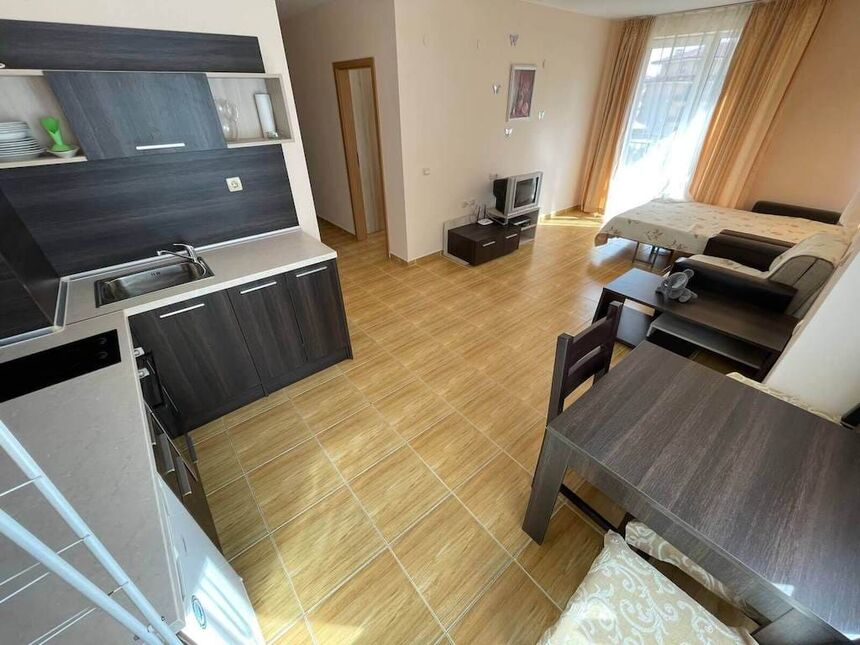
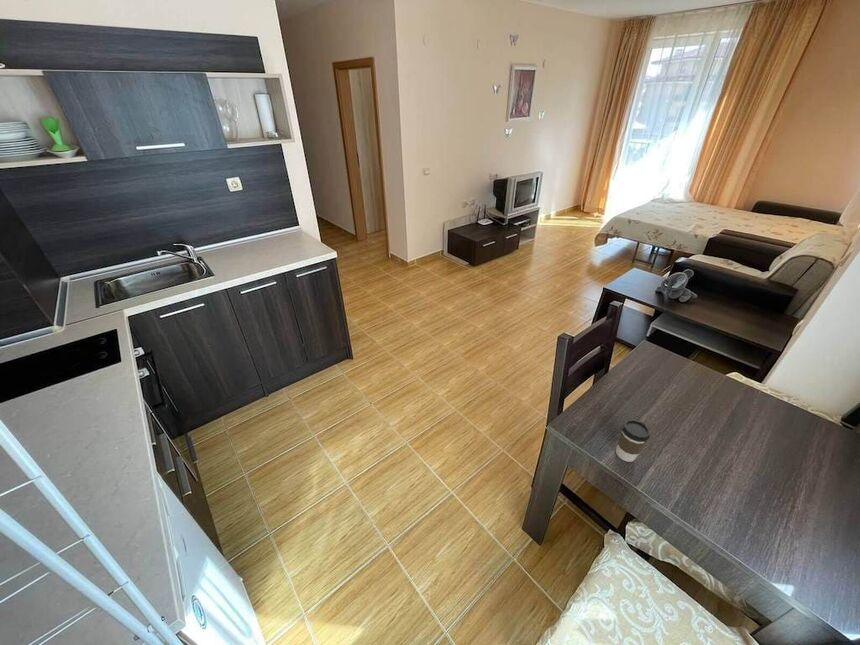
+ coffee cup (631, 441)
